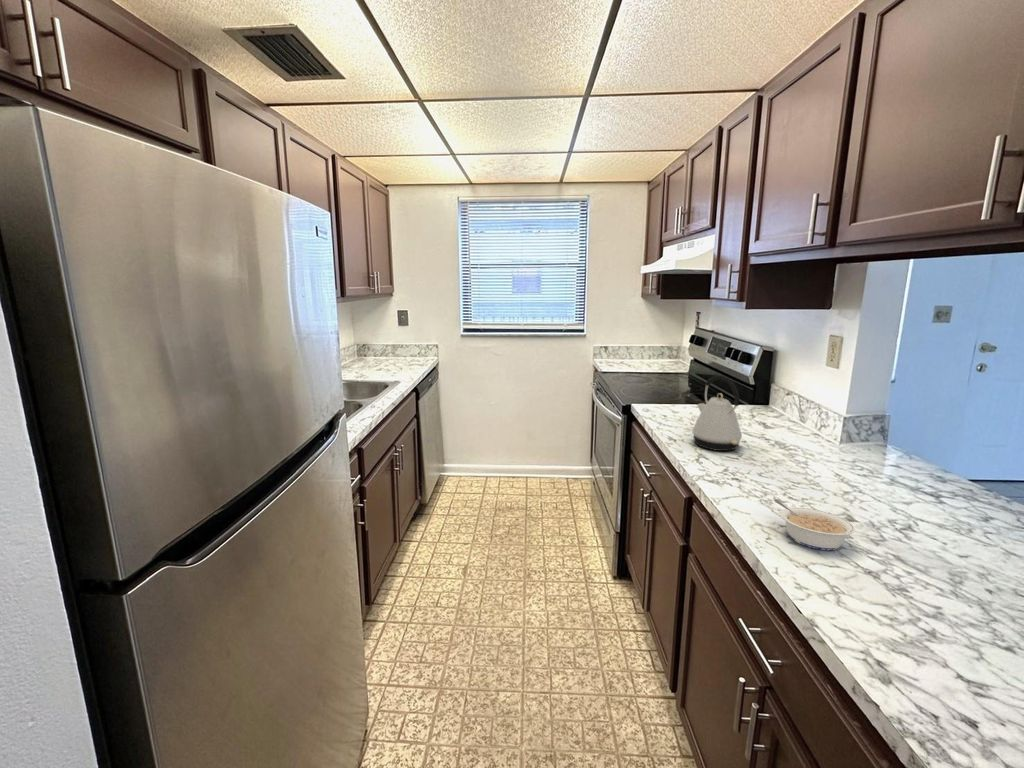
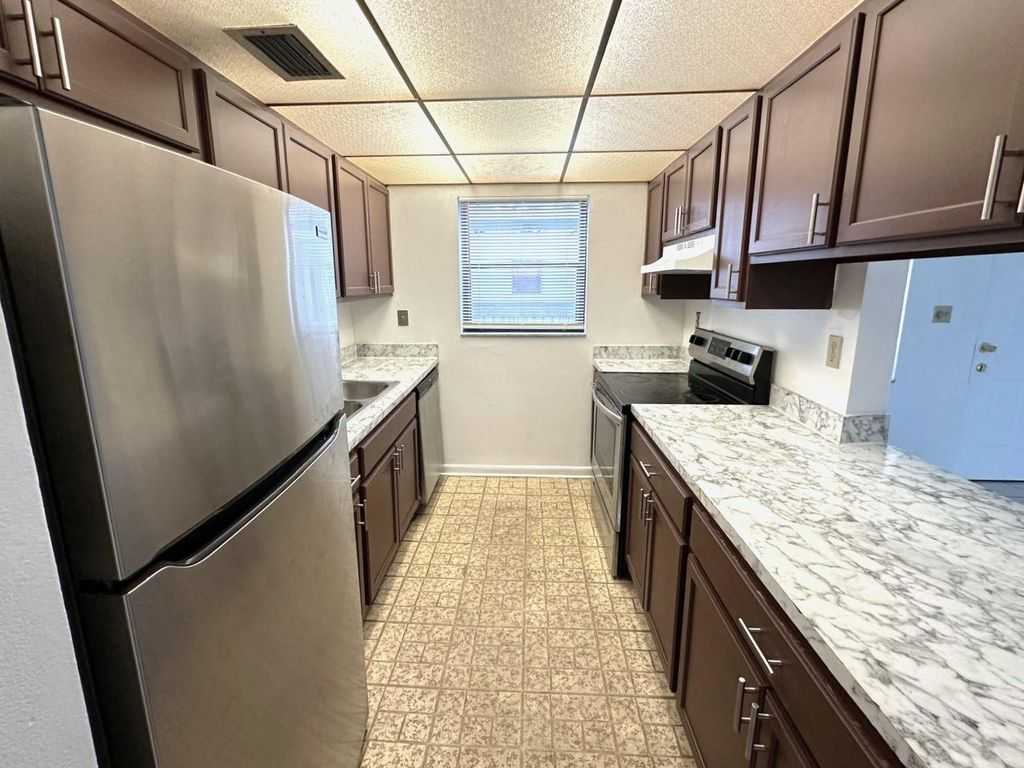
- kettle (717, 410)
- legume (812, 527)
